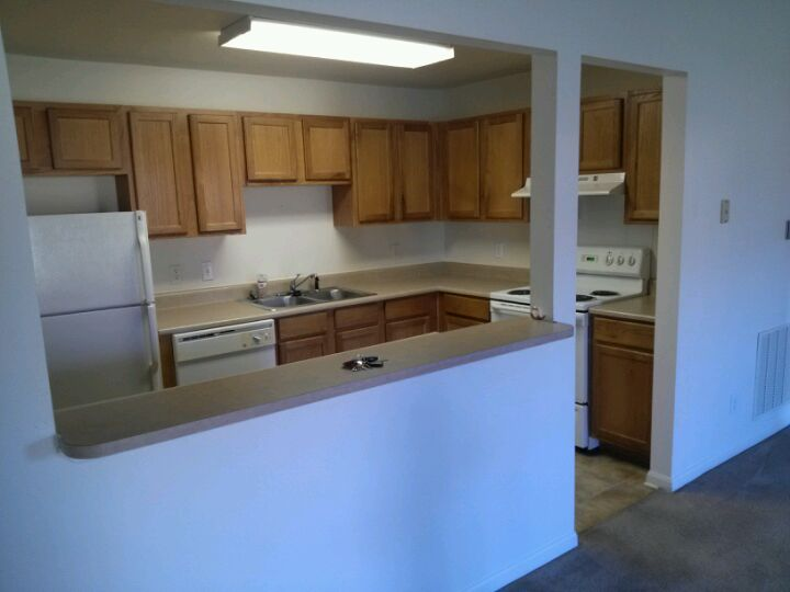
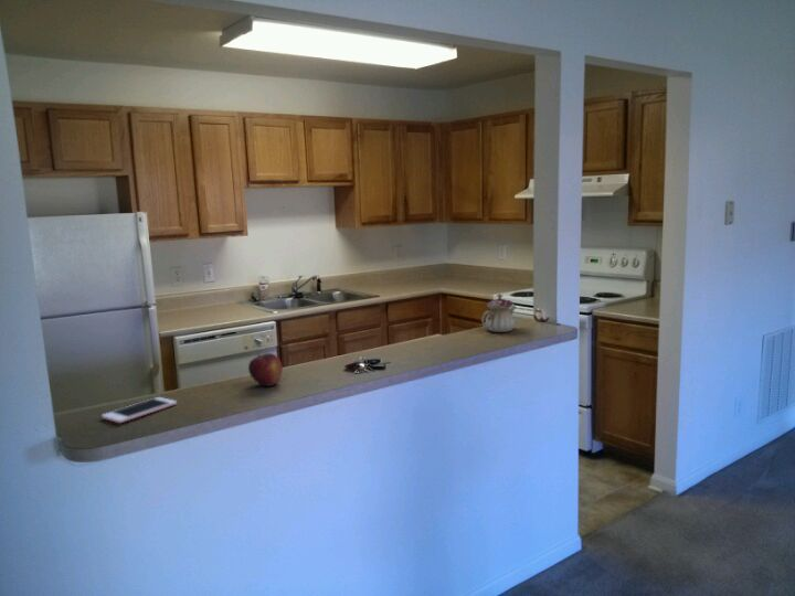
+ cell phone (140, 409)
+ fruit (265, 369)
+ teapot (498, 311)
